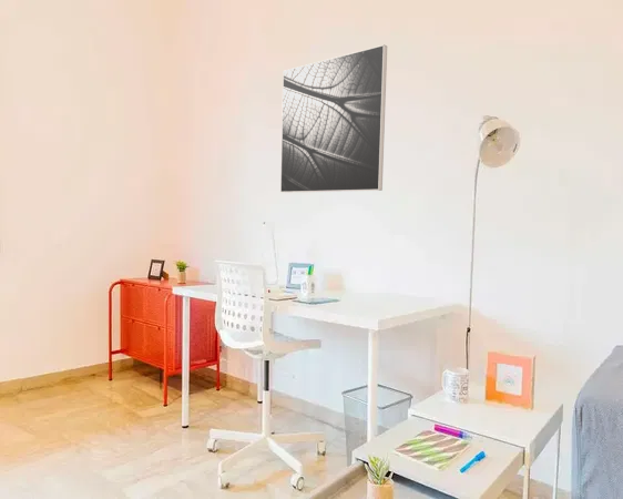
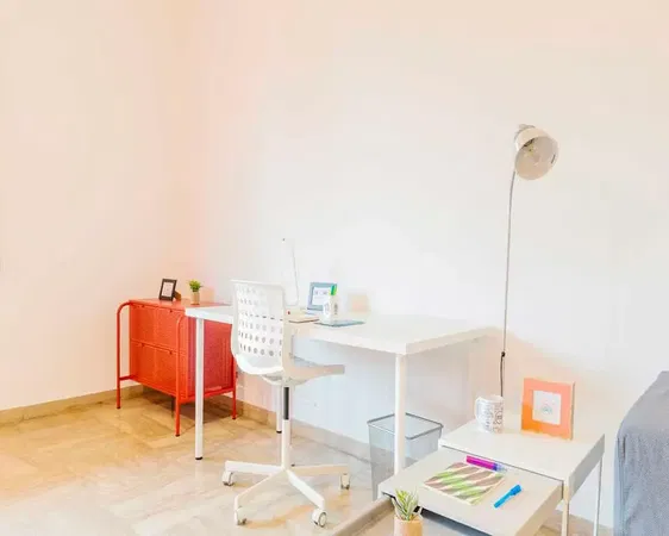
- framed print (328, 125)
